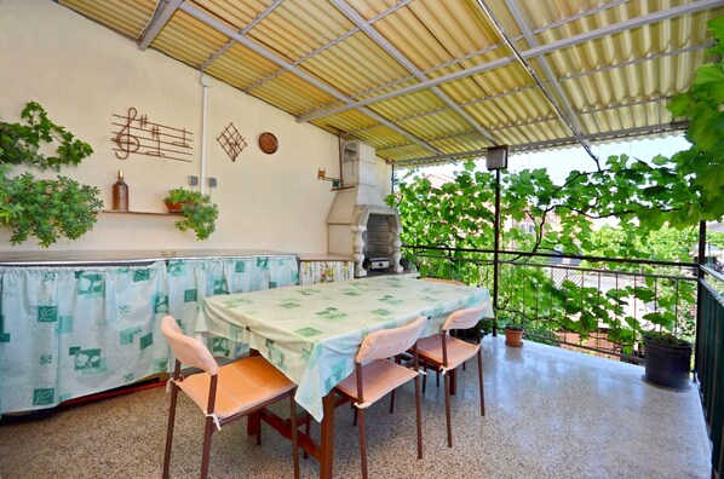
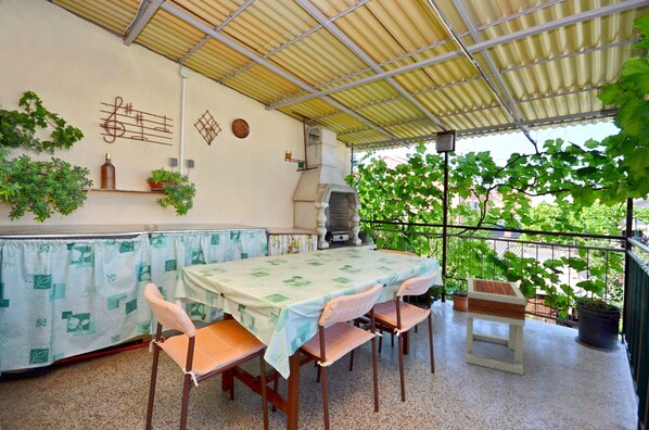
+ side table (494, 319)
